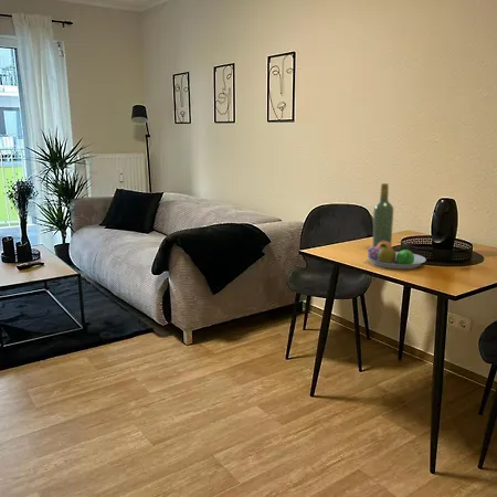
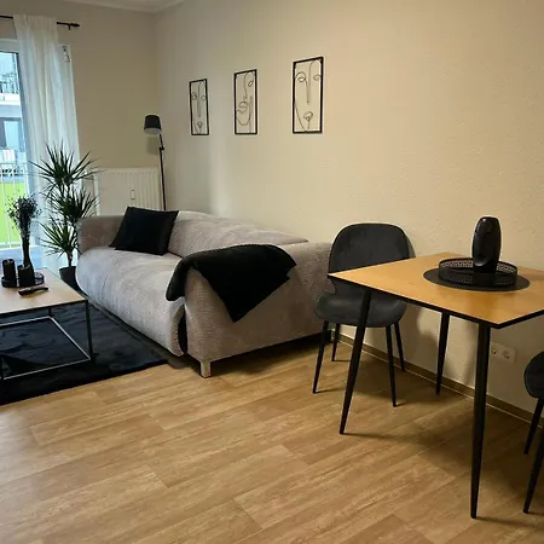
- wine bottle (383, 216)
- fruit bowl (396, 252)
